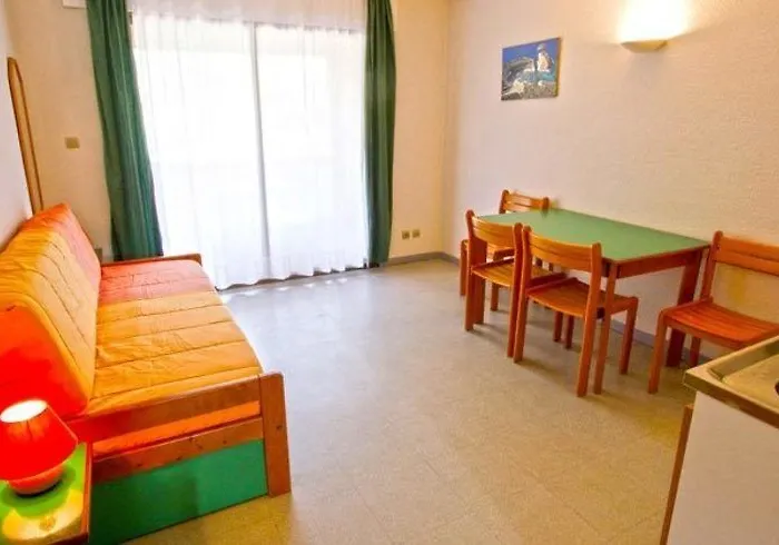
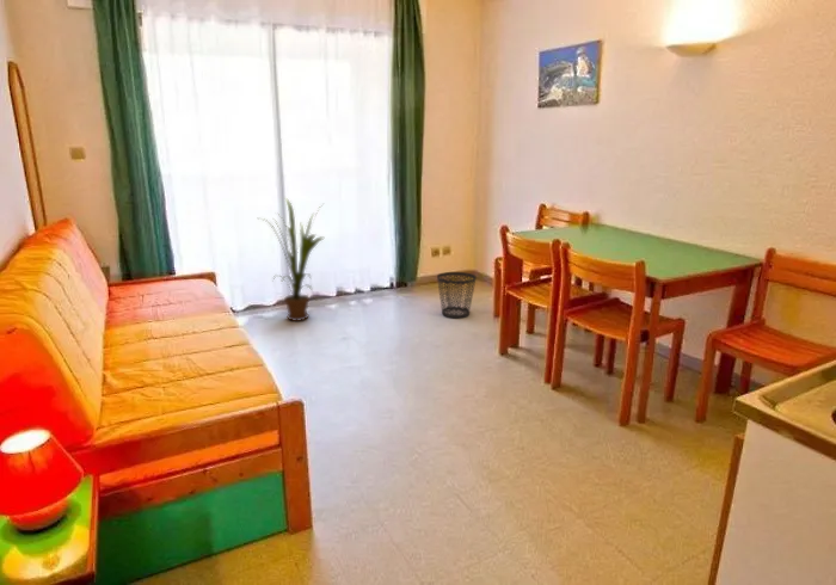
+ house plant (291, 259)
+ wastebasket (455, 295)
